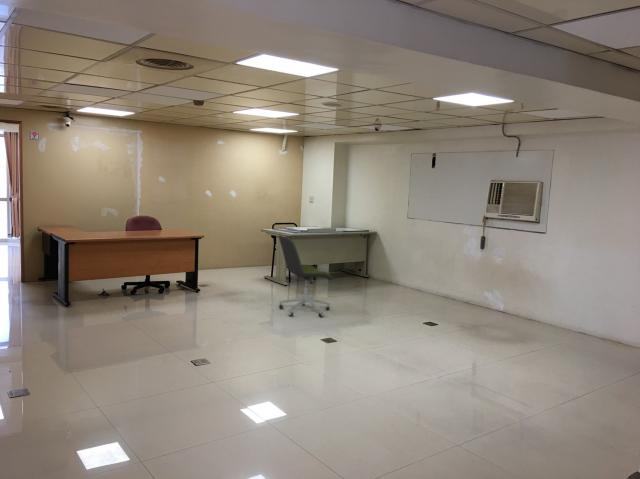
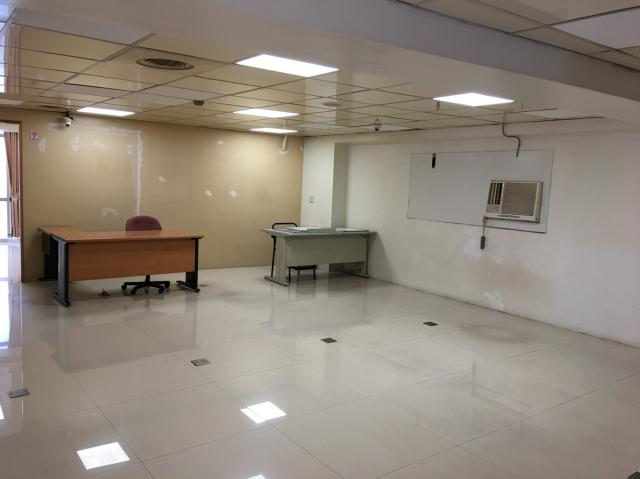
- office chair (306, 274)
